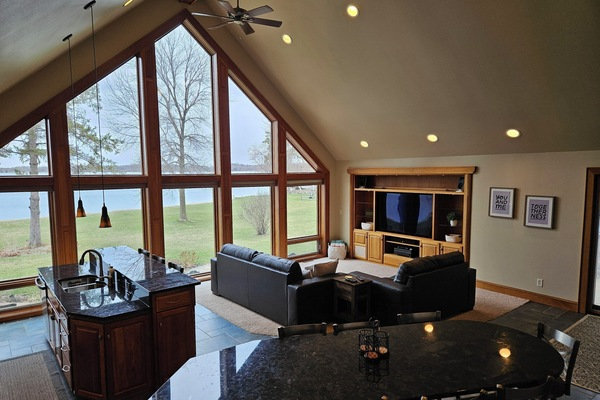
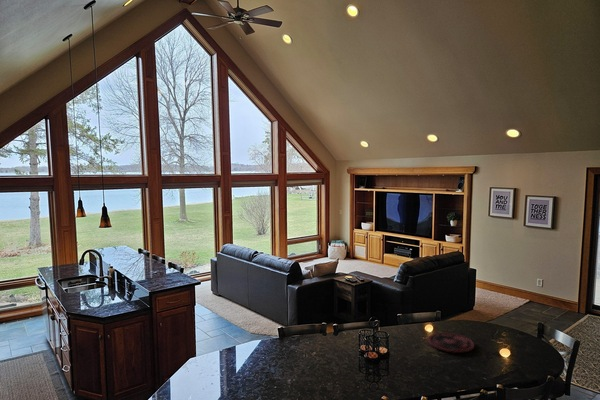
+ plate (450, 341)
